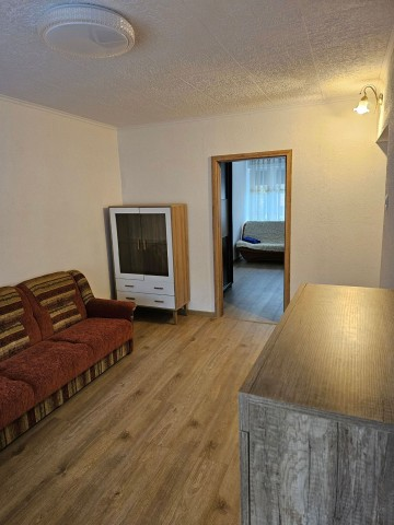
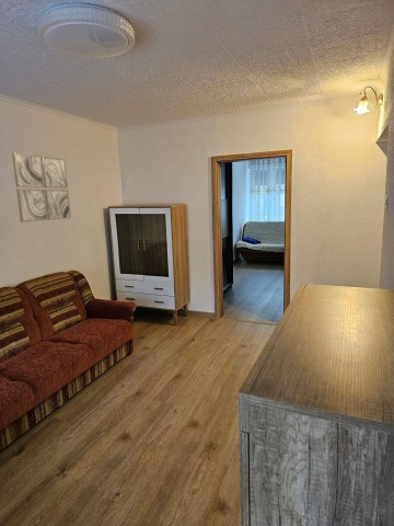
+ wall art (44, 190)
